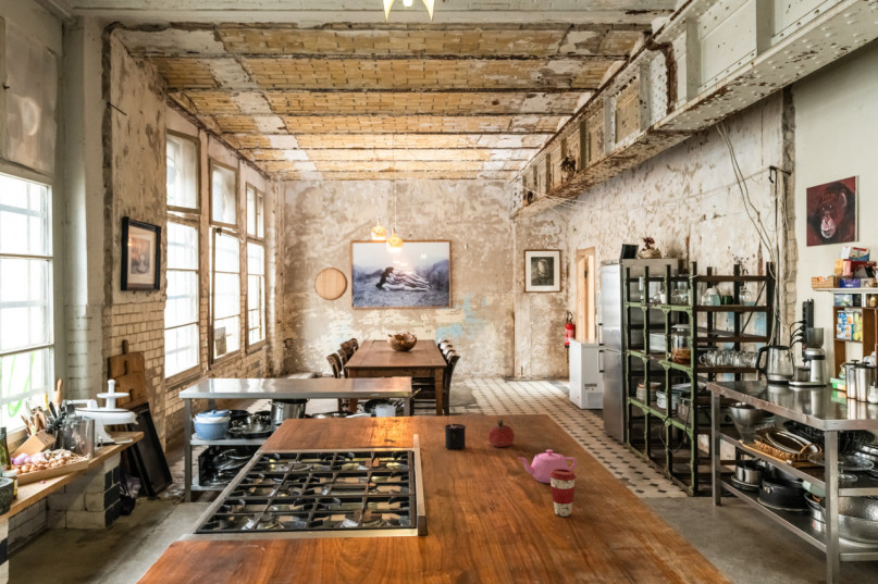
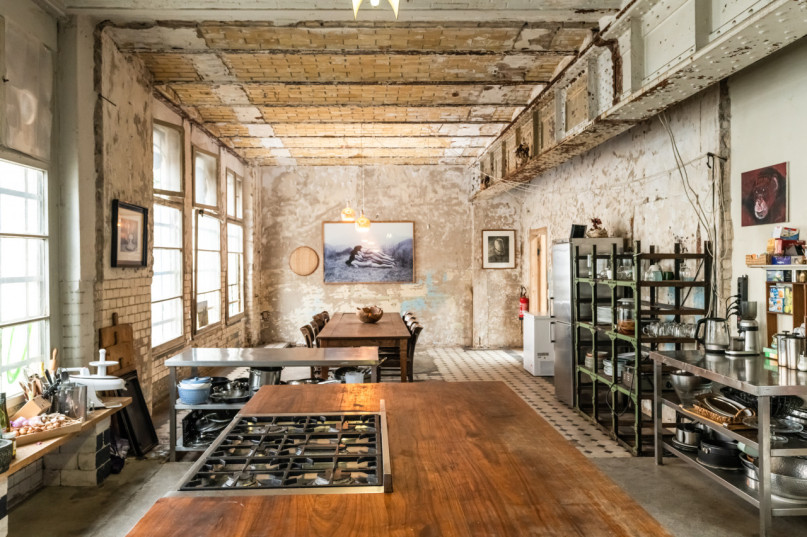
- coffee cup (562, 492)
- candle (455, 432)
- fruit (500, 432)
- teapot (547, 464)
